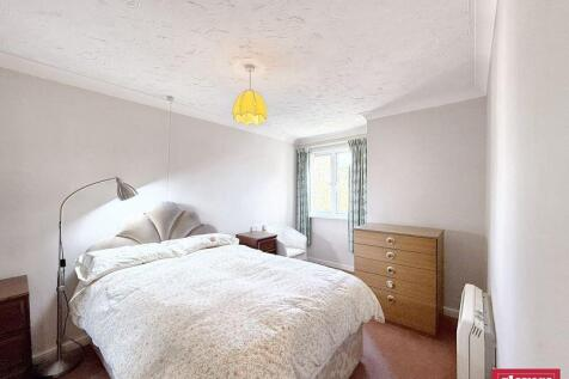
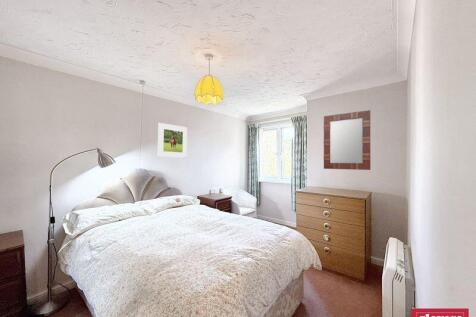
+ home mirror (345, 141)
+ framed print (173, 141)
